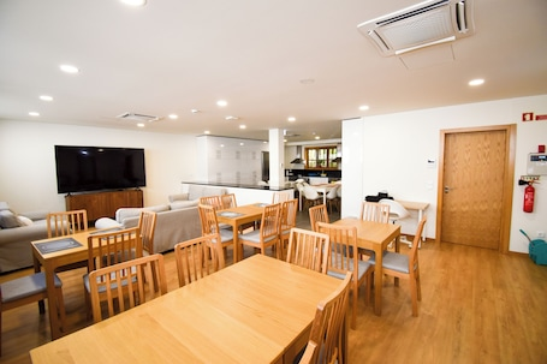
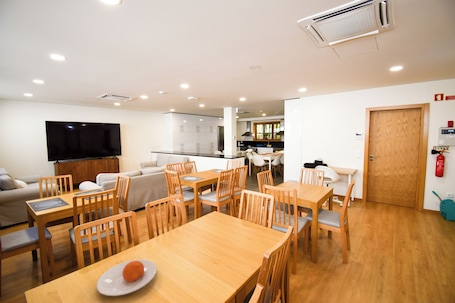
+ plate (128, 273)
